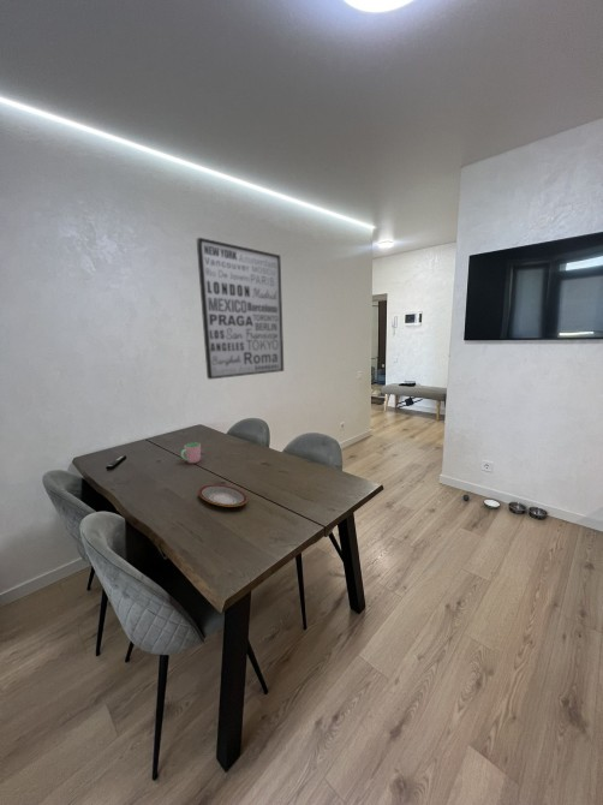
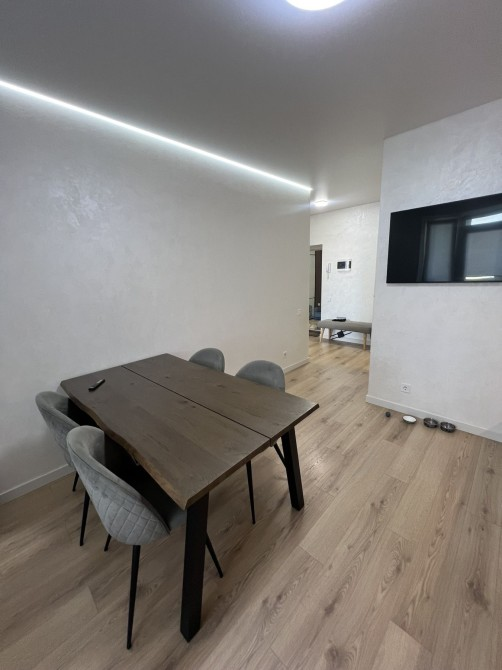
- cup (190, 453)
- plate (222, 496)
- wall art (245, 314)
